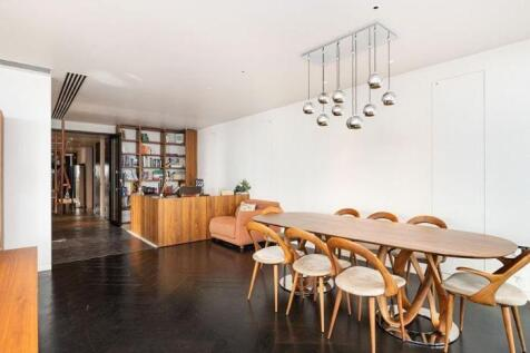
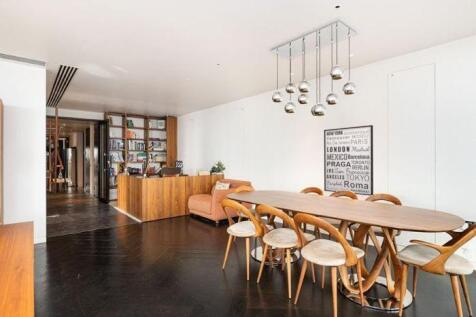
+ wall art (346, 160)
